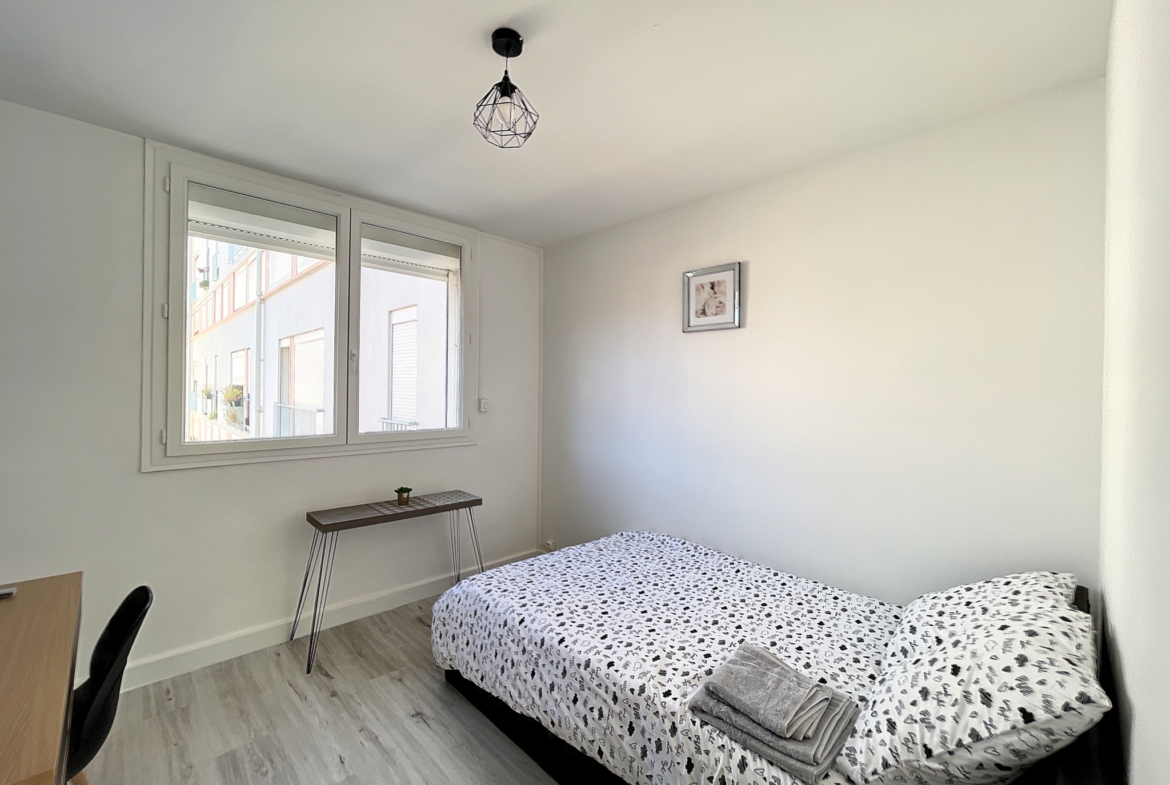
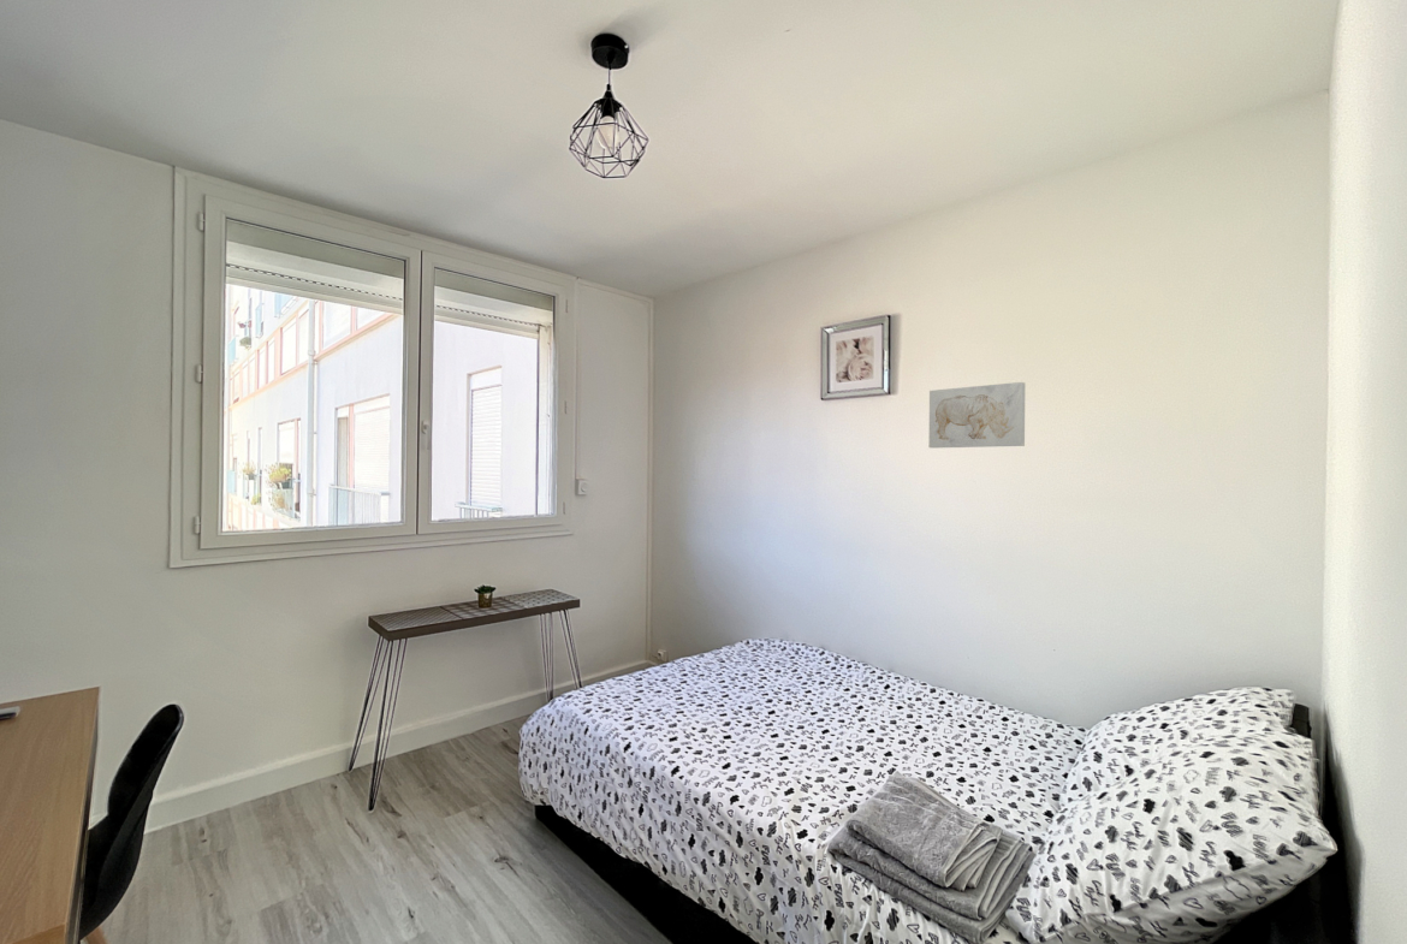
+ wall art (974, 416)
